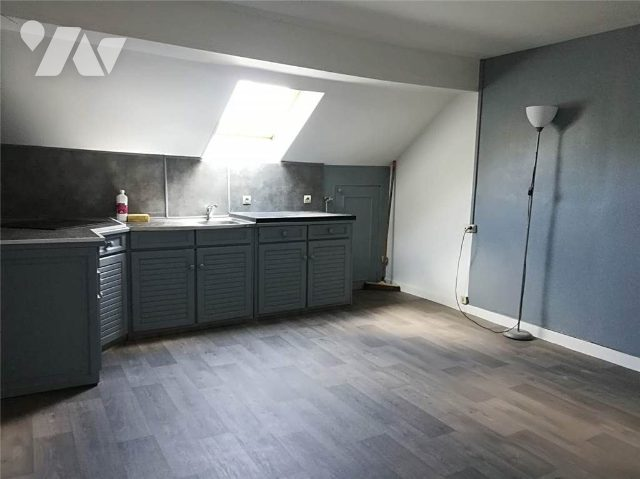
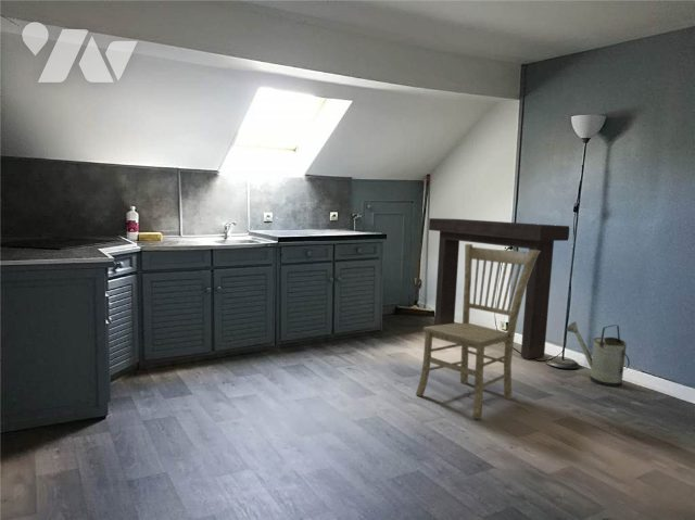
+ dining chair (475, 325)
+ console table (456, 281)
+ watering can (596, 350)
